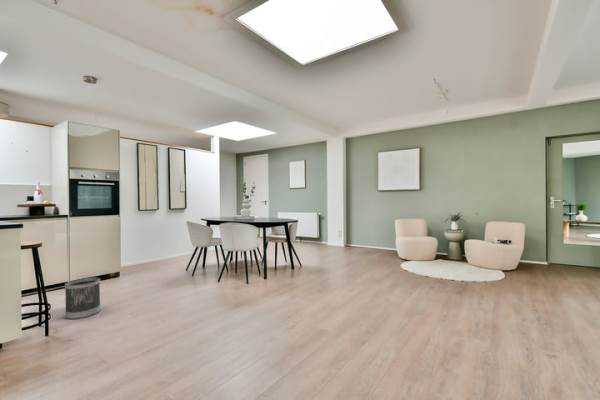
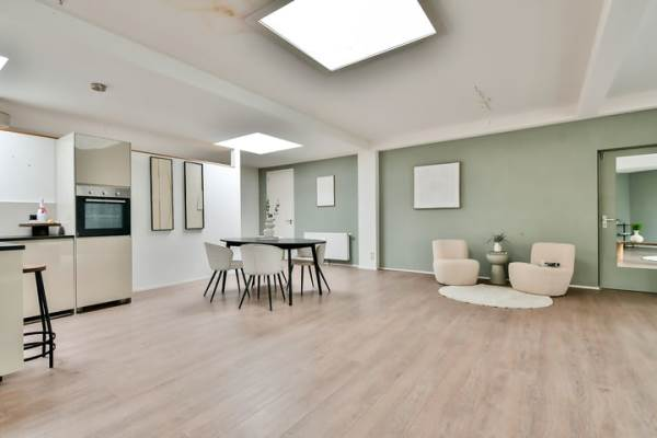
- wastebasket (83, 297)
